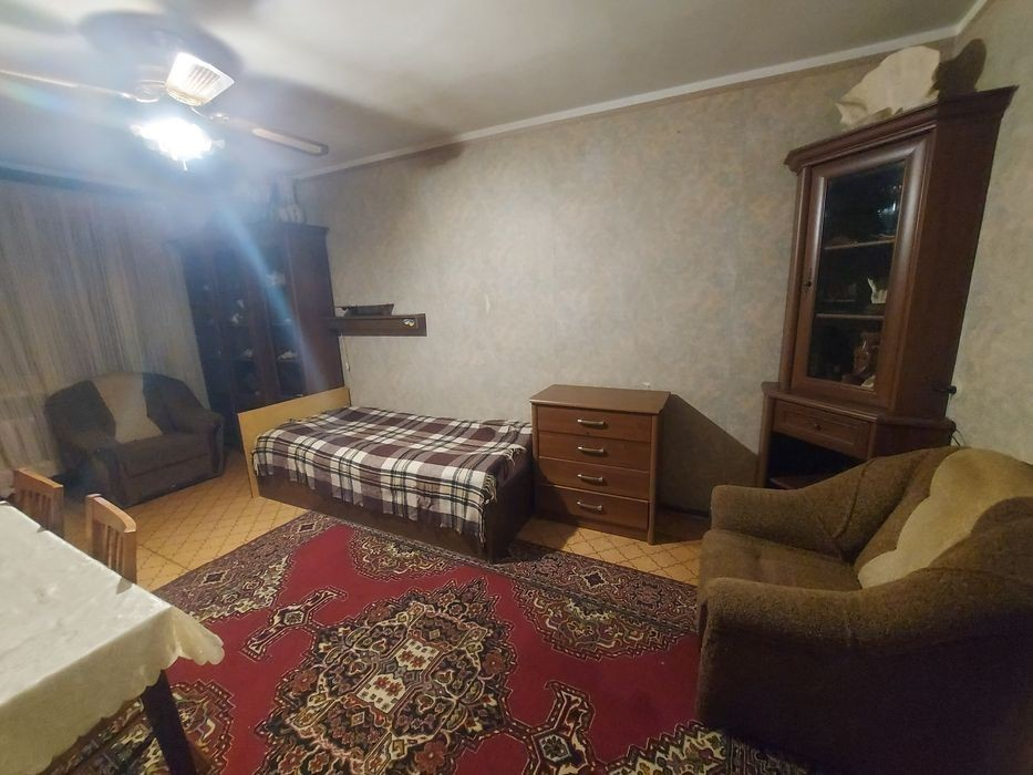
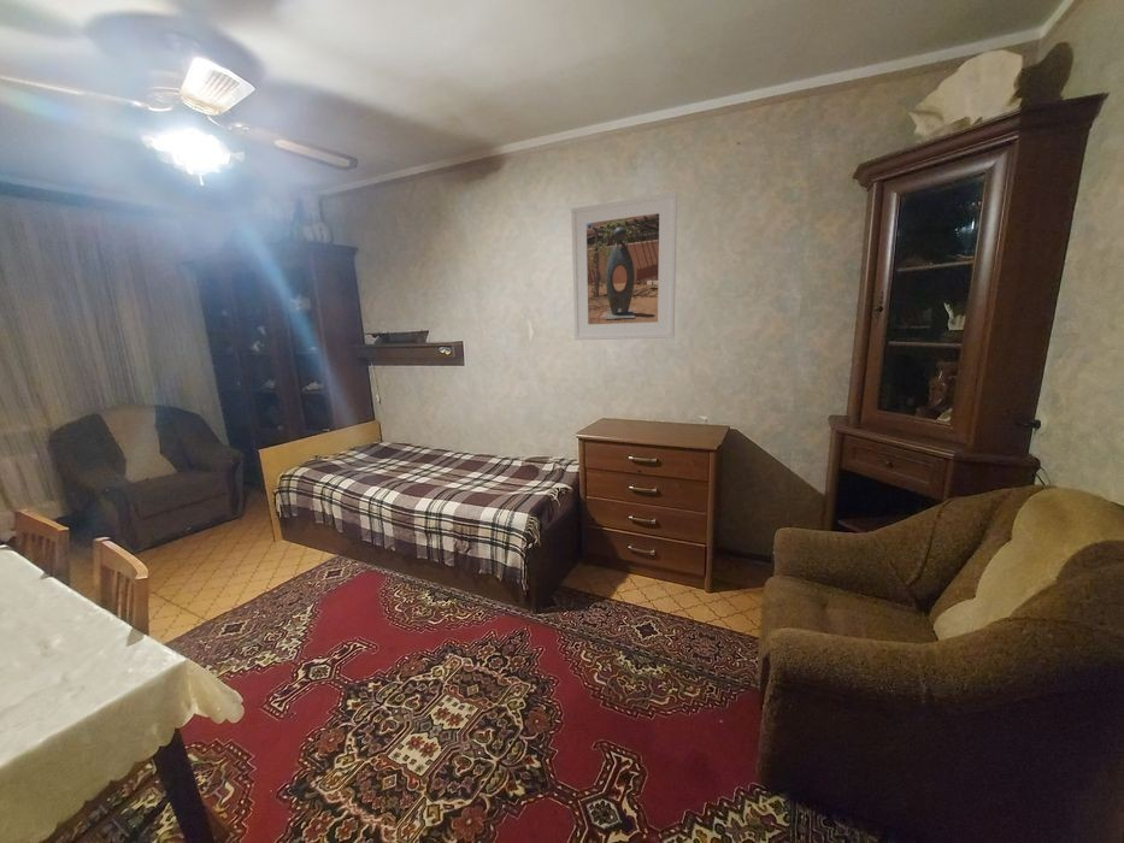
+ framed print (622, 272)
